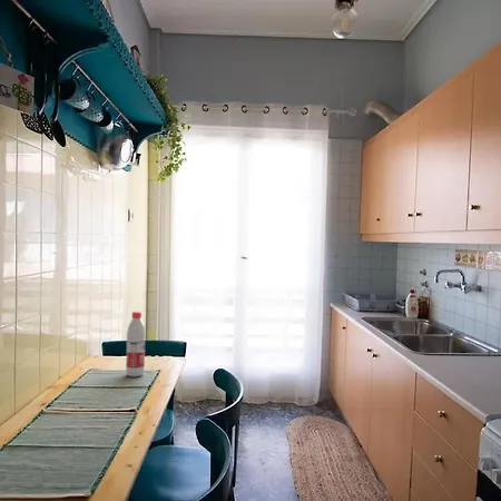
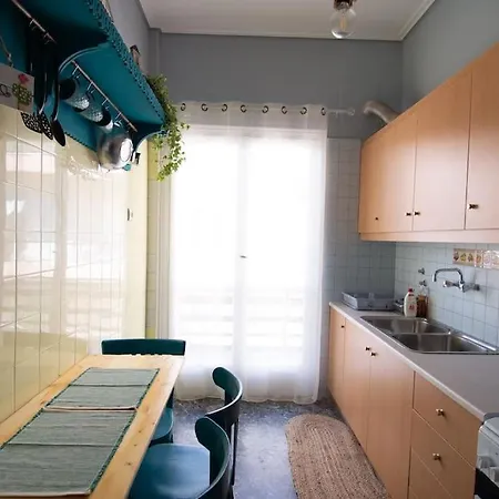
- water bottle (136, 343)
